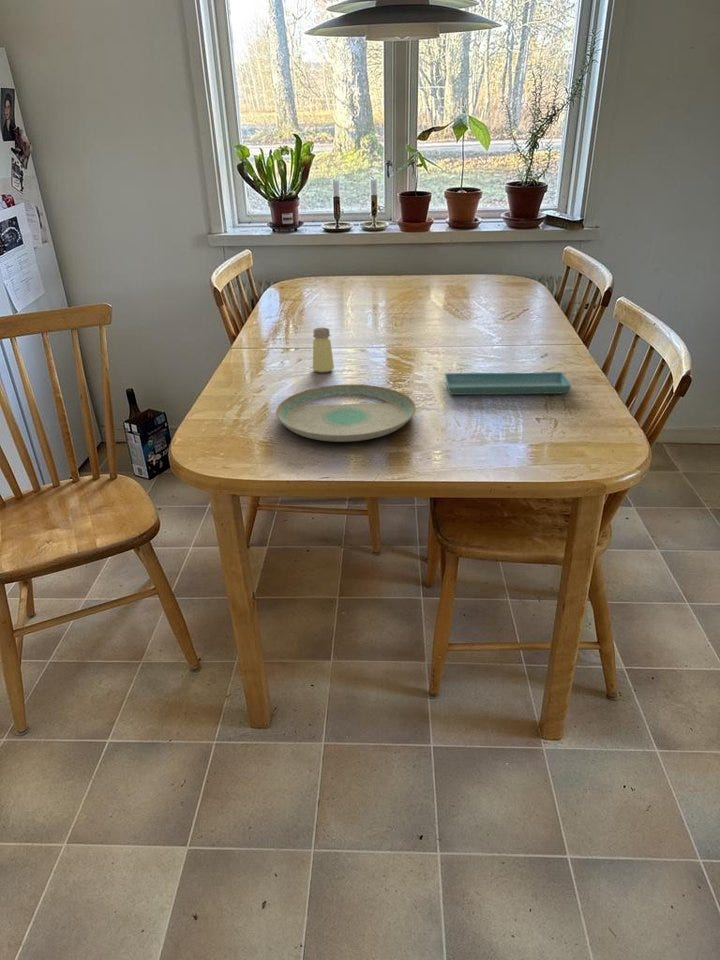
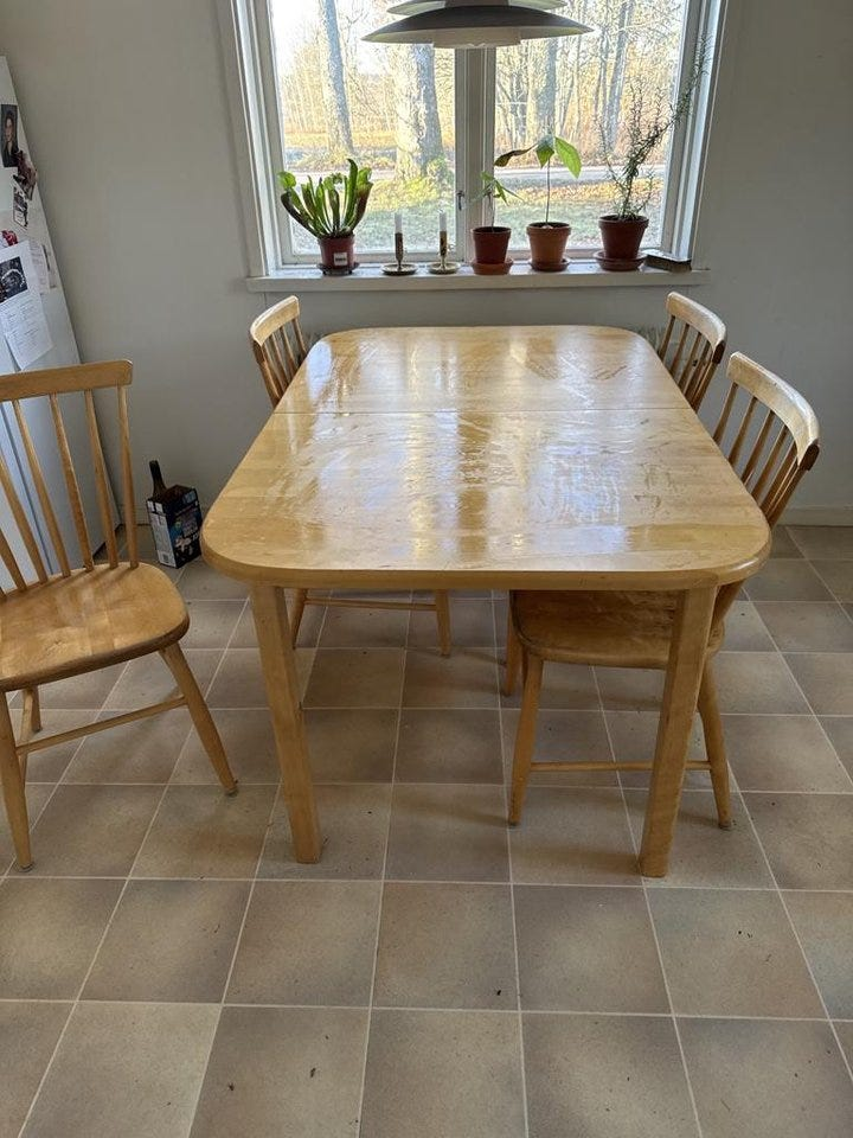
- saucer (505, 383)
- plate (346, 412)
- saltshaker (322, 349)
